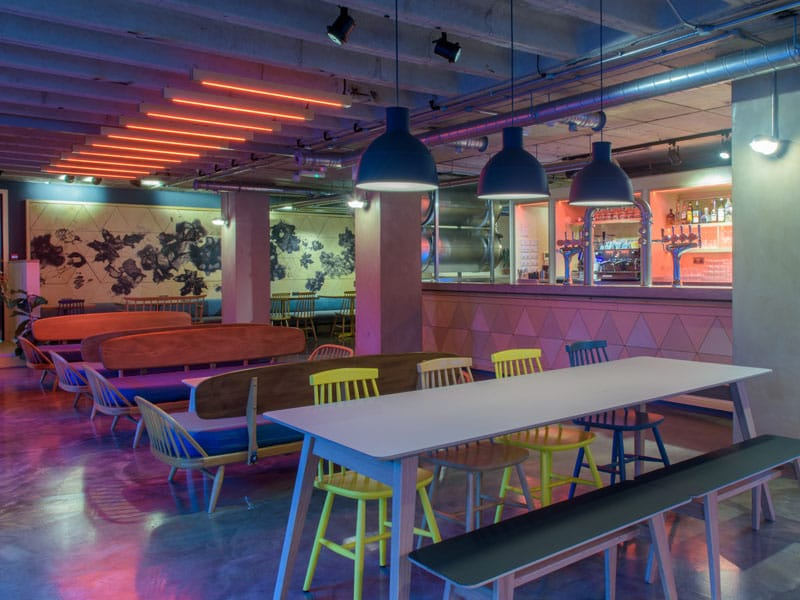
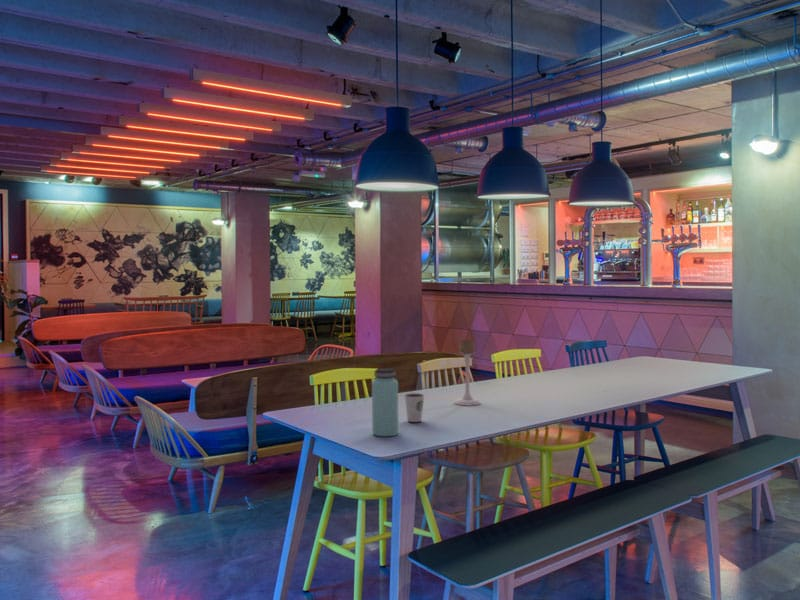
+ bottle (385, 401)
+ dixie cup (414, 408)
+ candle holder (467, 371)
